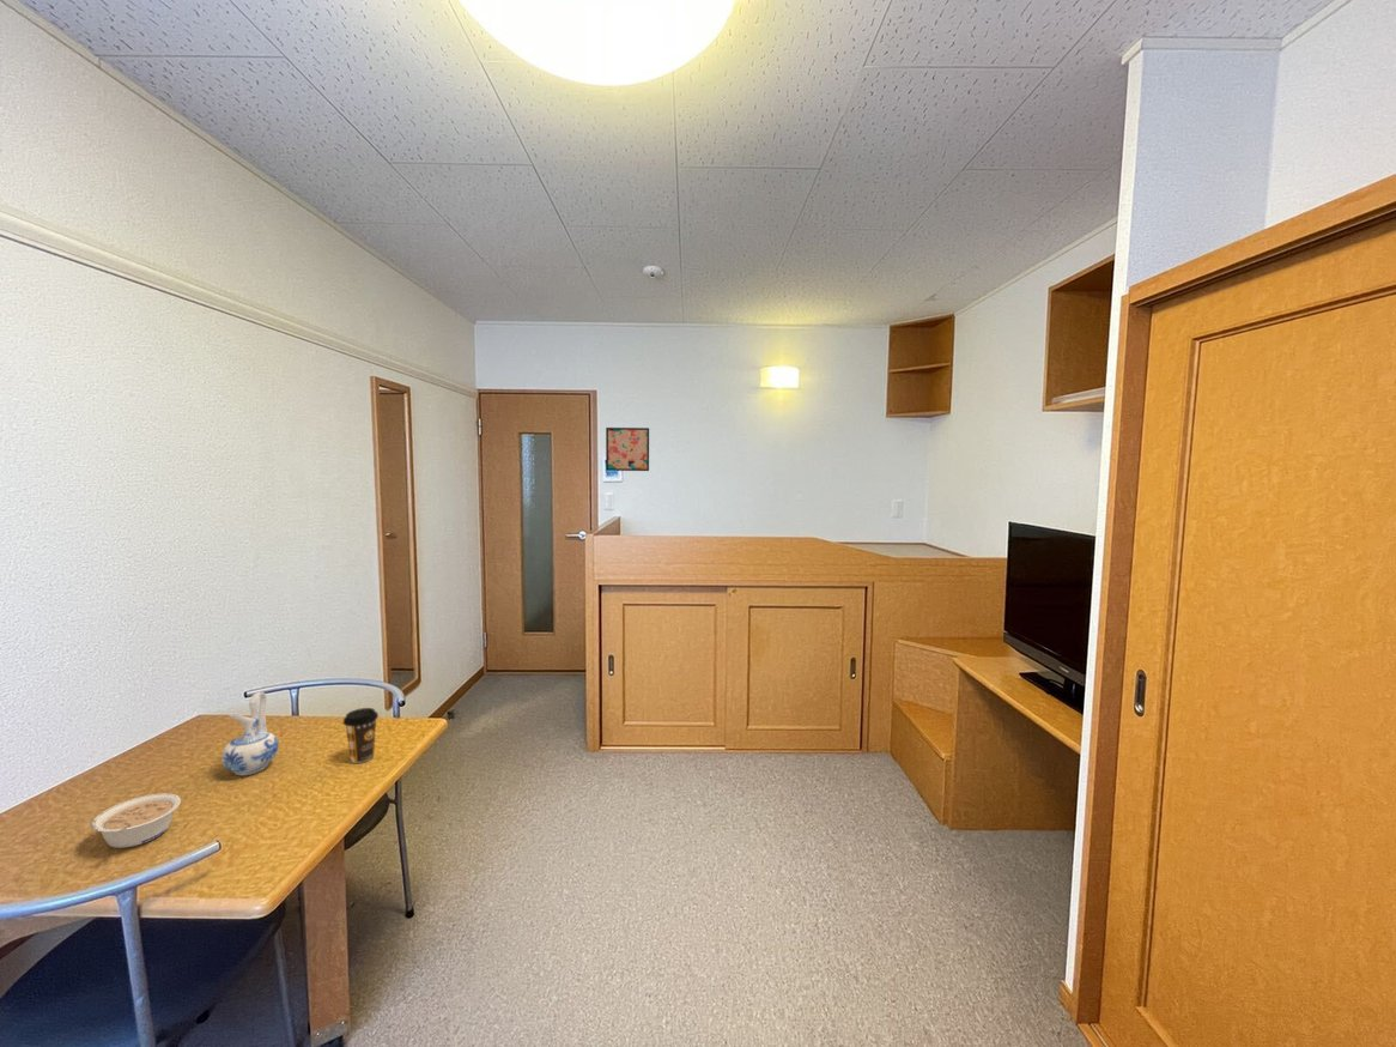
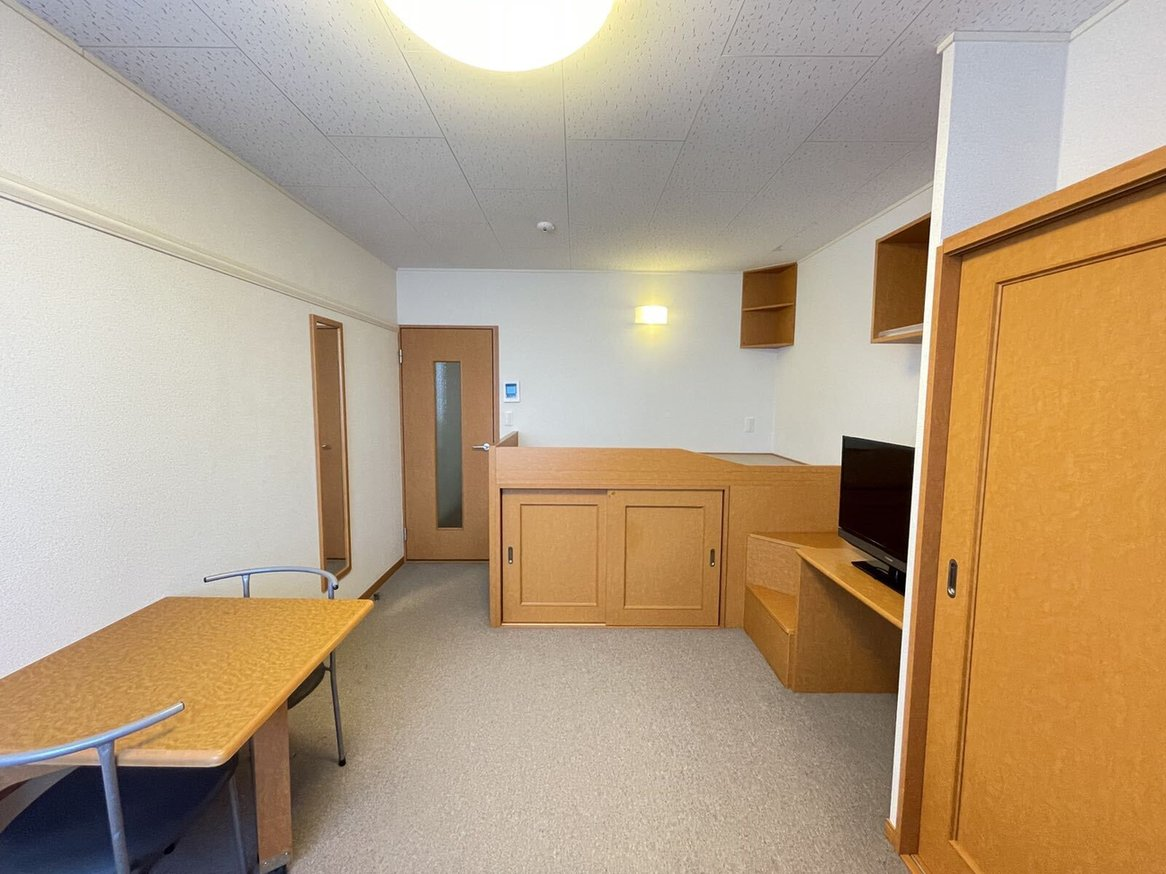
- wall art (627, 449)
- ceramic pitcher (249, 733)
- legume (139, 821)
- coffee cup (360, 736)
